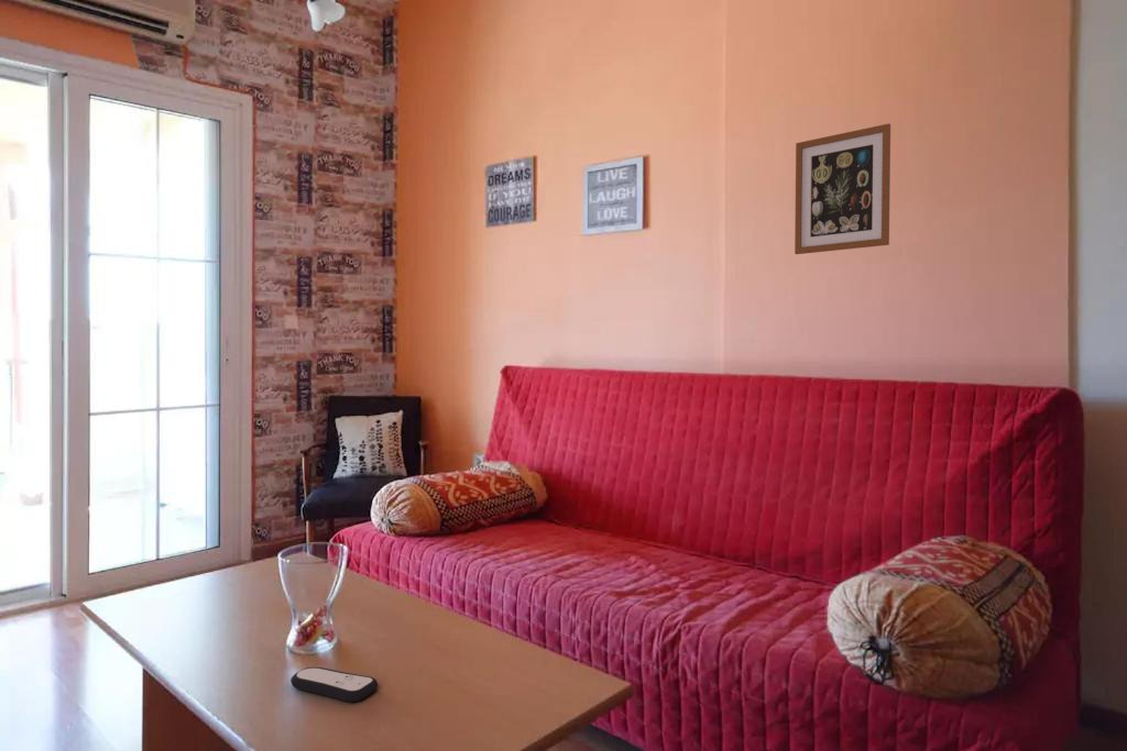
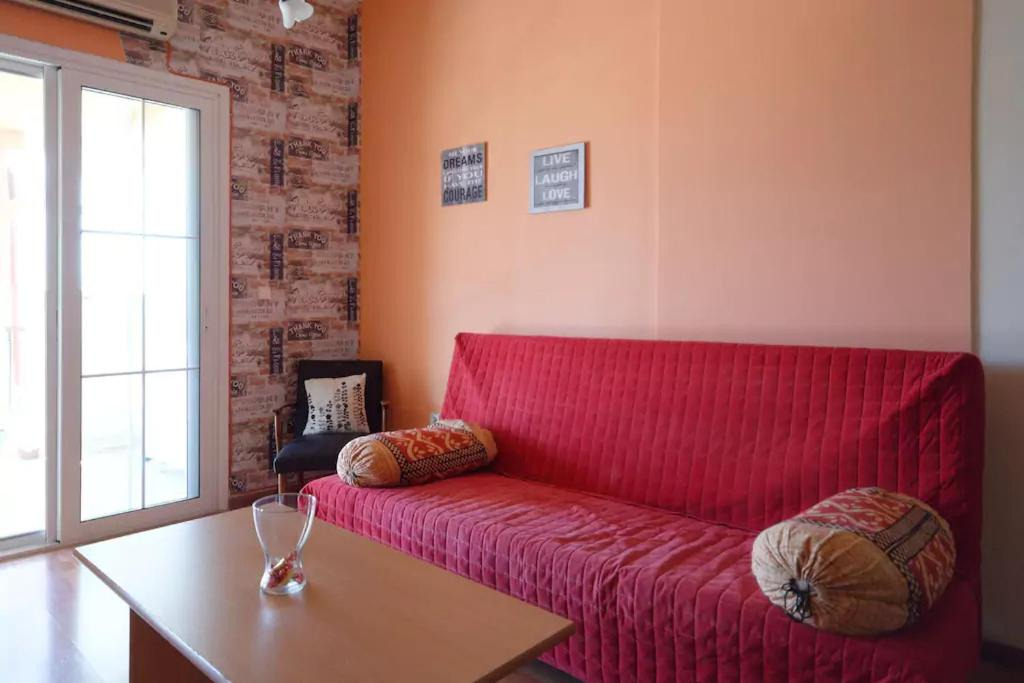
- remote control (332, 682)
- wall art (840, 191)
